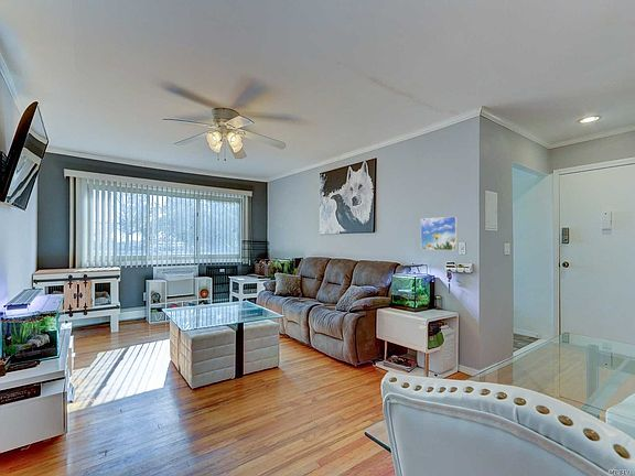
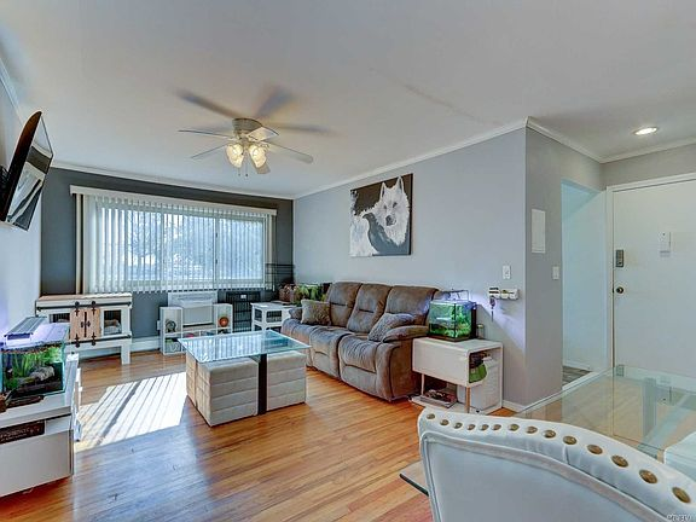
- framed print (438, 234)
